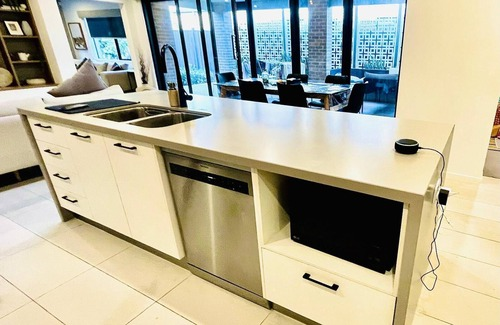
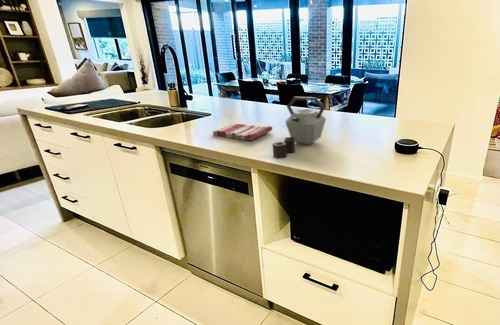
+ dish towel (242, 130)
+ kettle (295, 124)
